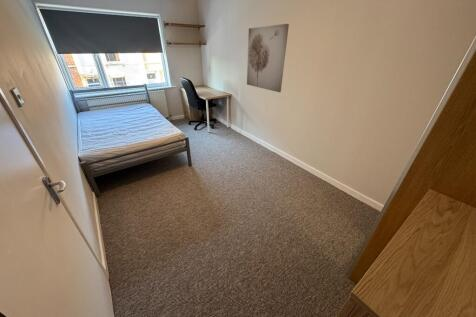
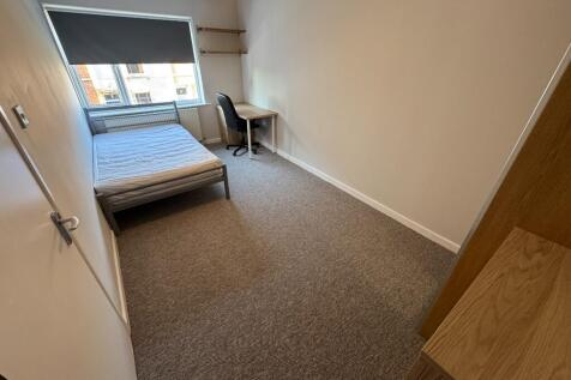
- wall art (264, 59)
